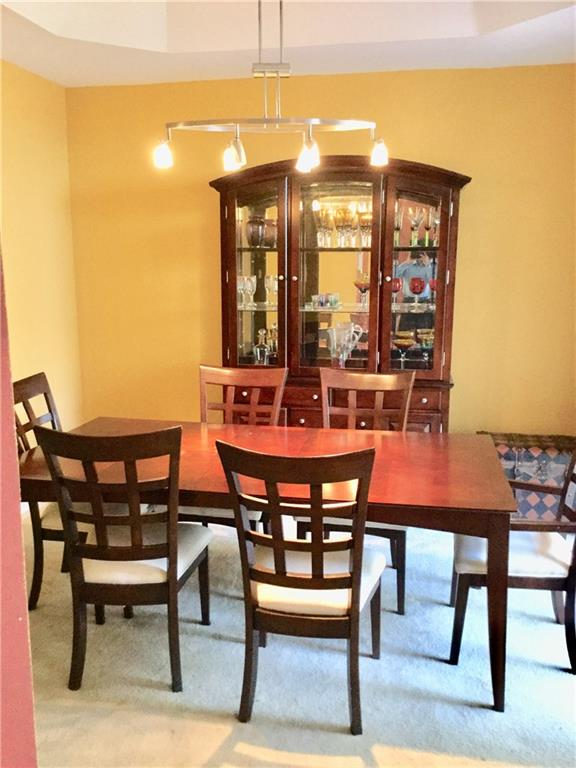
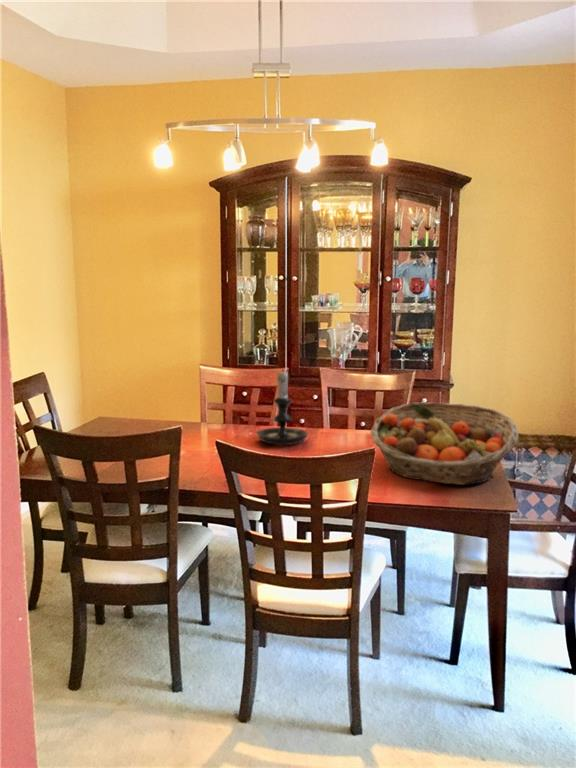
+ fruit basket (441, 441)
+ candle holder (281, 404)
